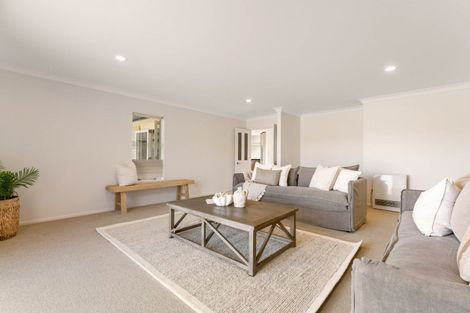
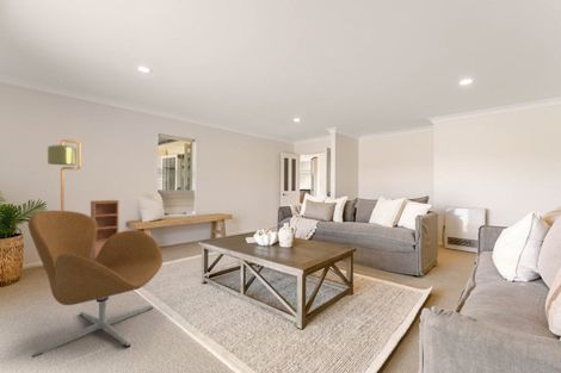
+ bookcase (105, 229)
+ floor lamp (62, 201)
+ armchair (98, 269)
